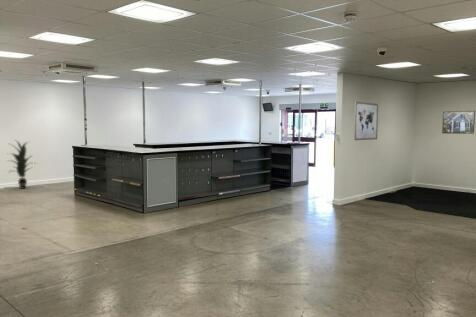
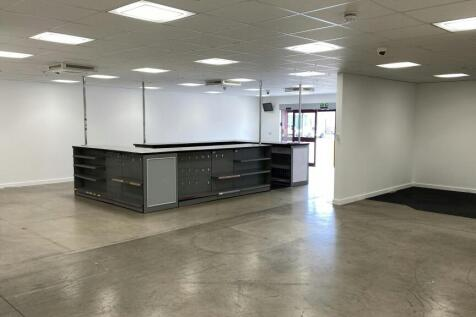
- wall art (366, 121)
- indoor plant (19, 163)
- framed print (458, 122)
